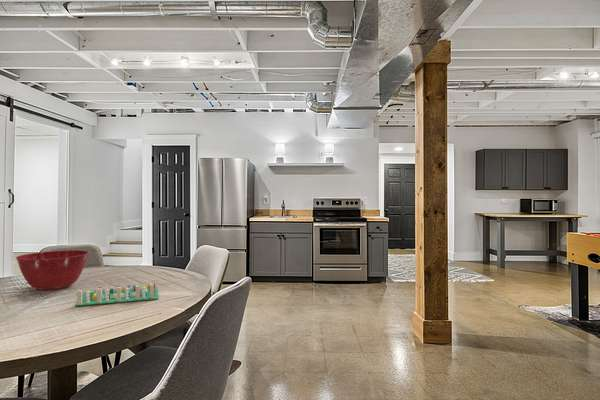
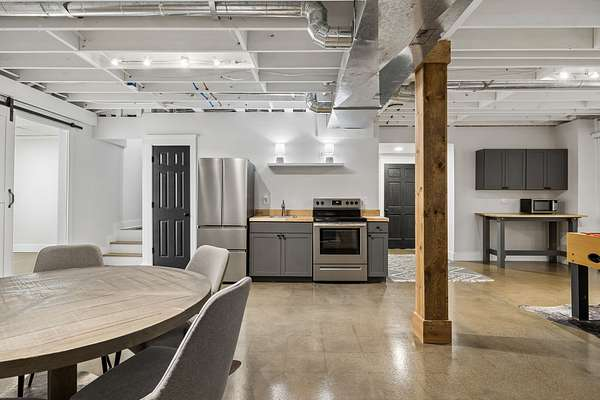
- board game (120, 288)
- mixing bowl (53, 270)
